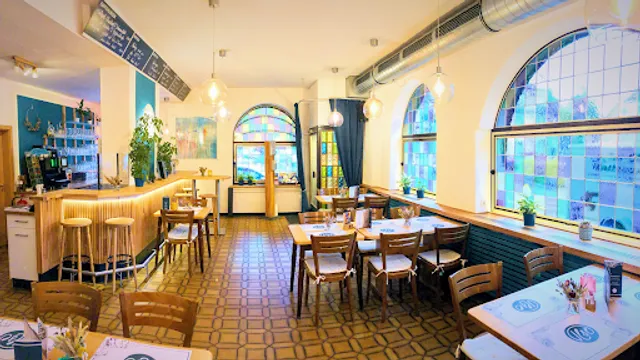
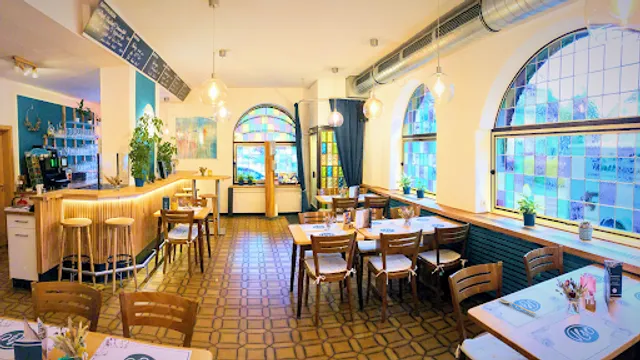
+ spoon (516, 305)
